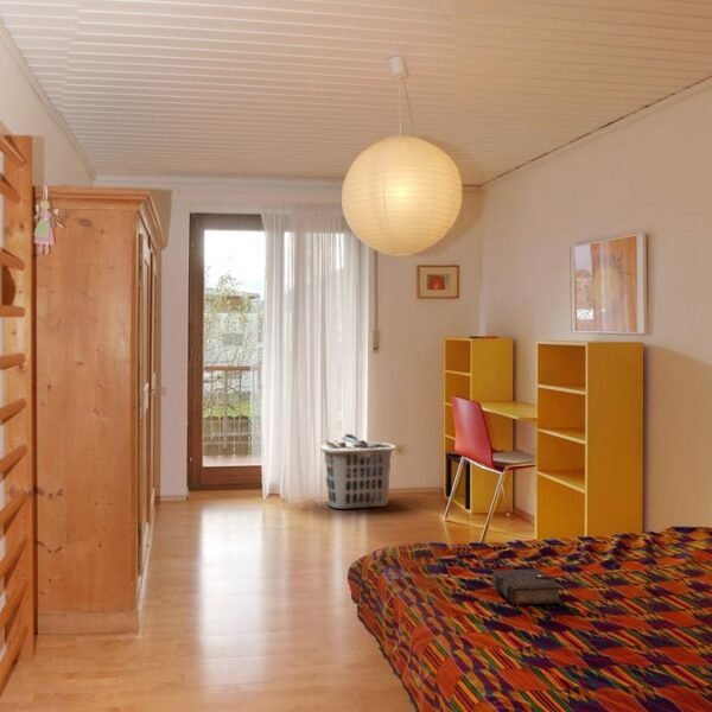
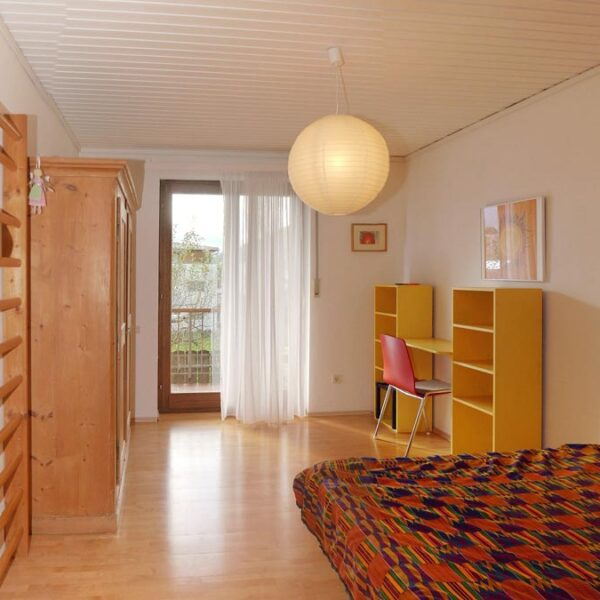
- clothes hamper (357, 469)
- book (529, 589)
